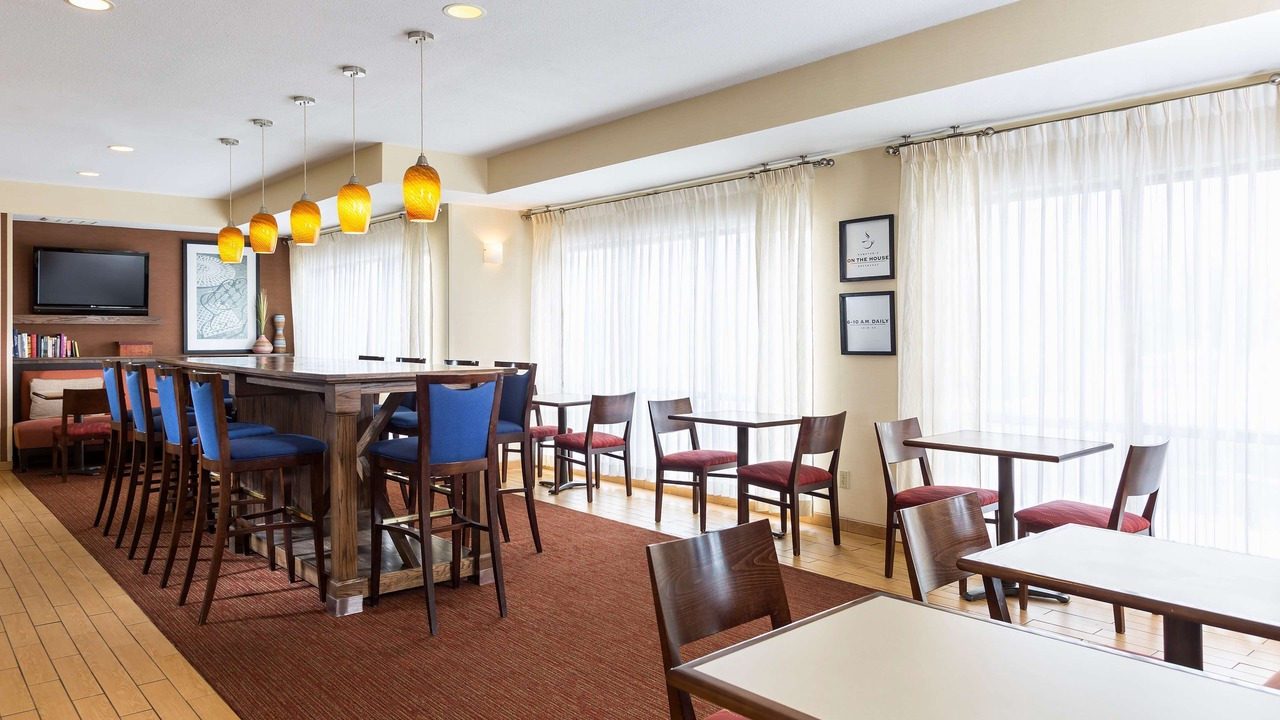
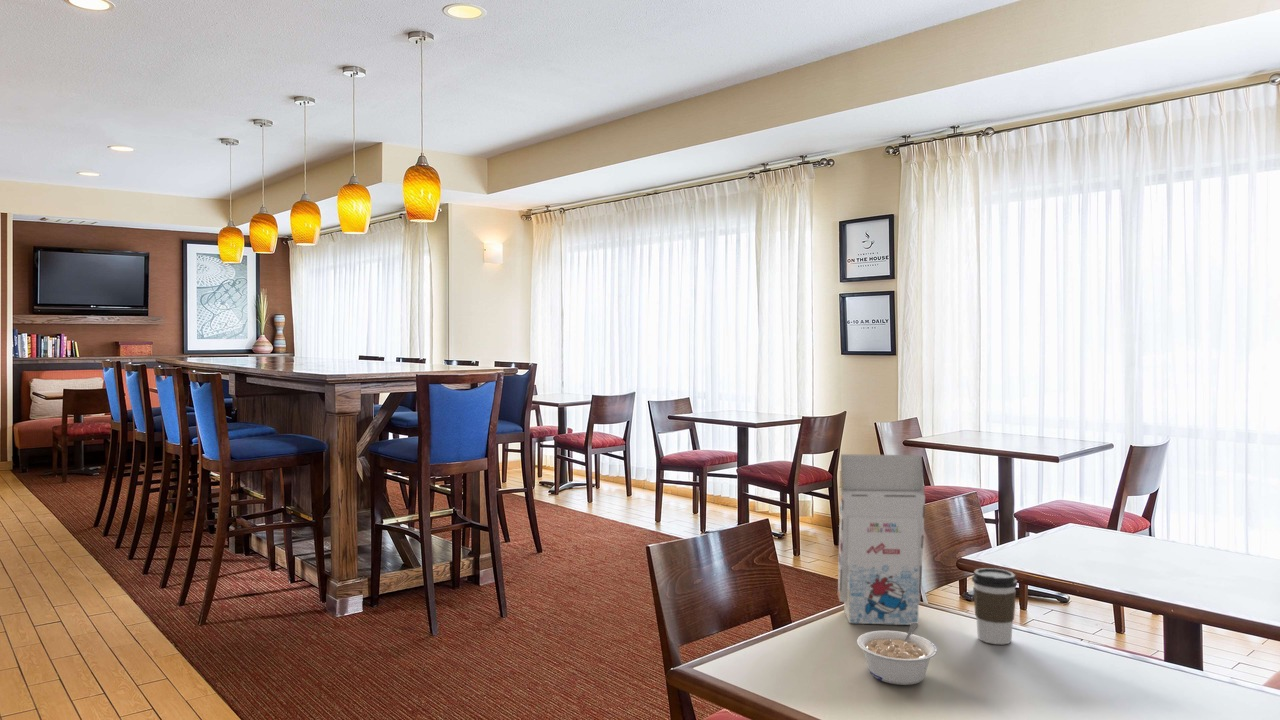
+ coffee cup (994, 606)
+ gift box (880, 536)
+ legume (895, 654)
